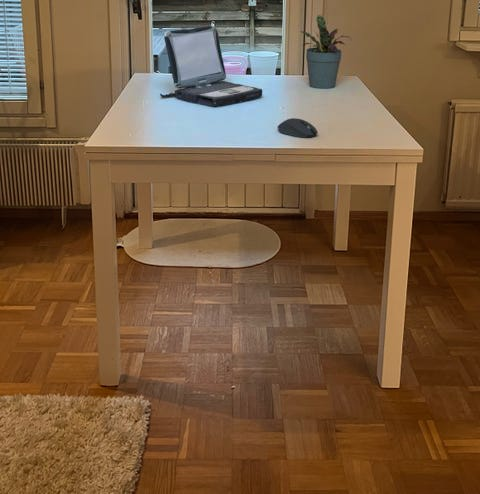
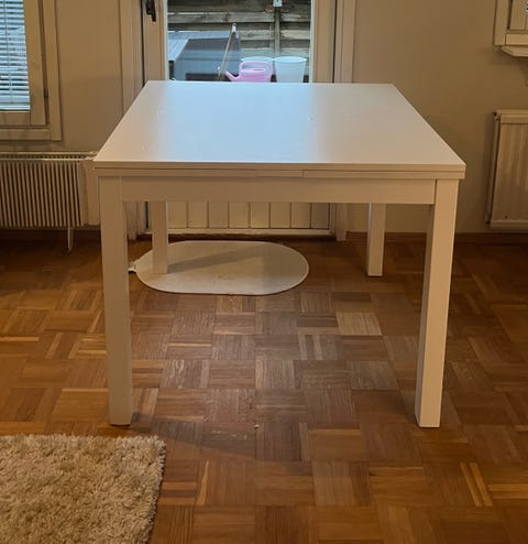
- laptop (211, 64)
- potted plant (325, 50)
- computer mouse (297, 126)
